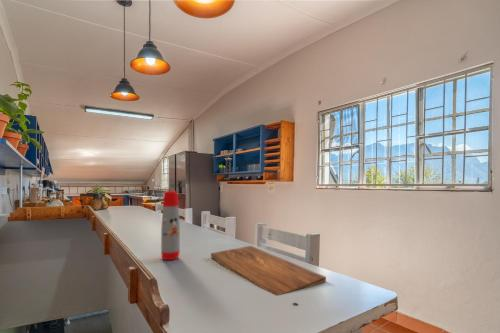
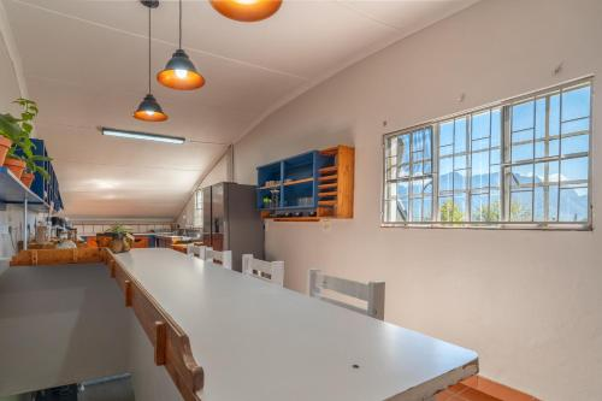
- water bottle (170, 224)
- cutting board (260, 266)
